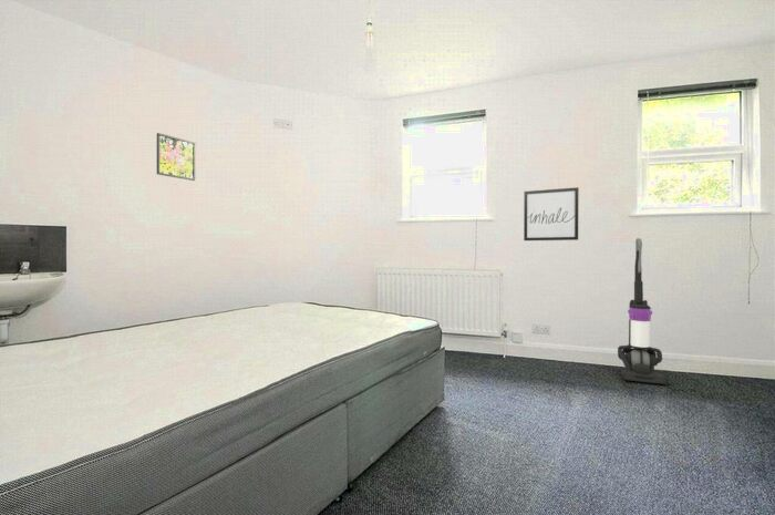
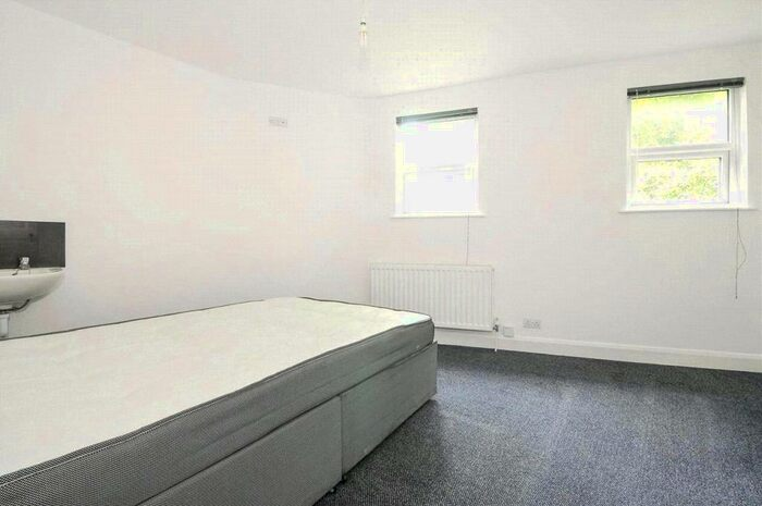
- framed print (176, 157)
- wall art (550, 215)
- vacuum cleaner (640, 306)
